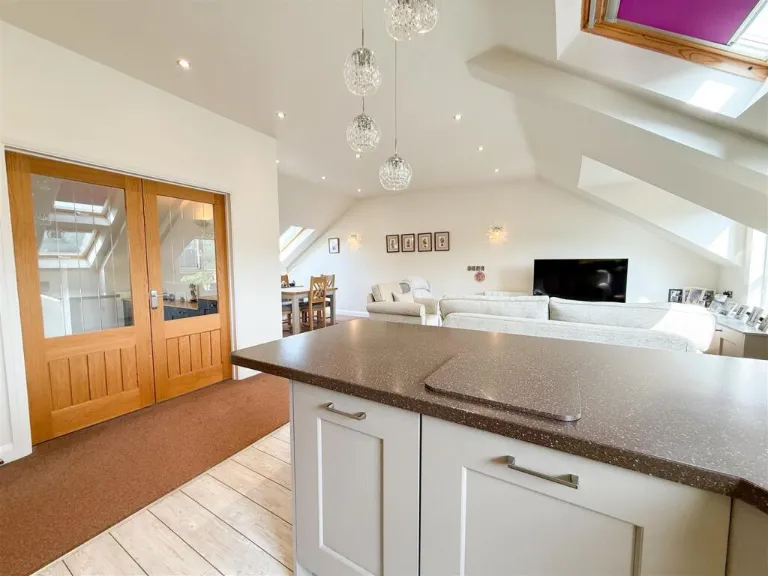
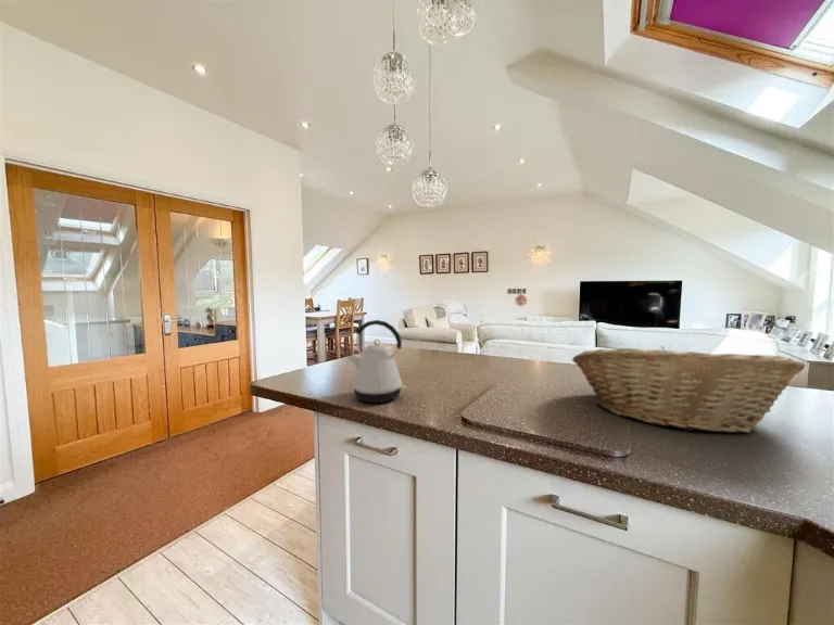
+ kettle (376, 358)
+ fruit basket (670, 378)
